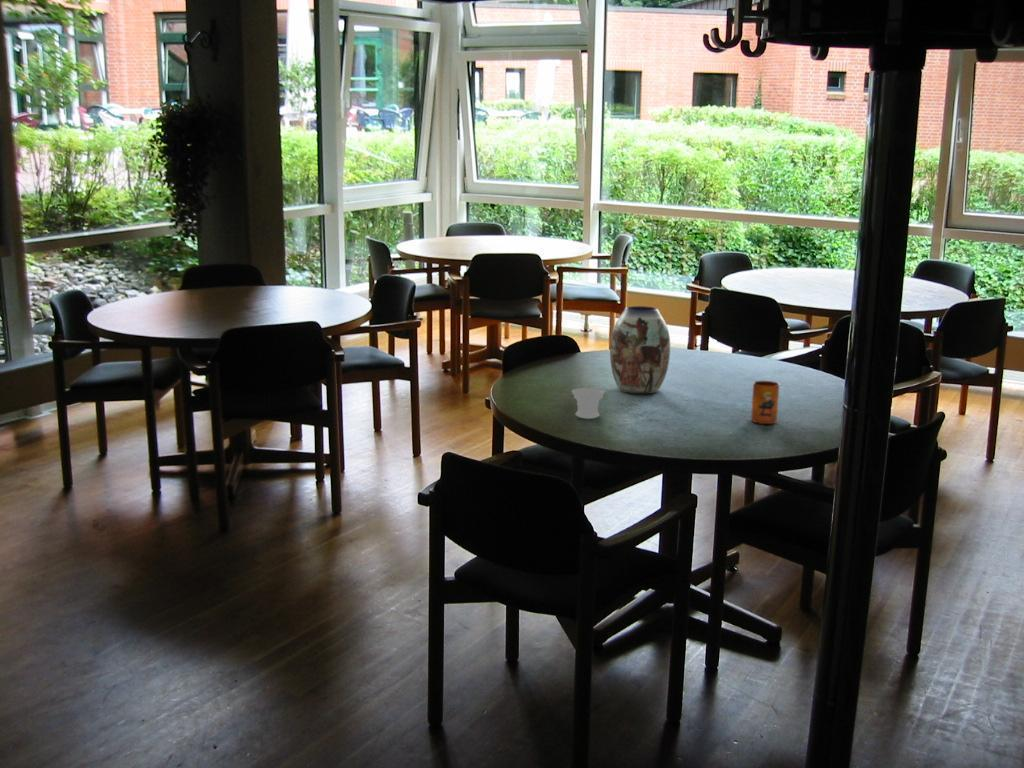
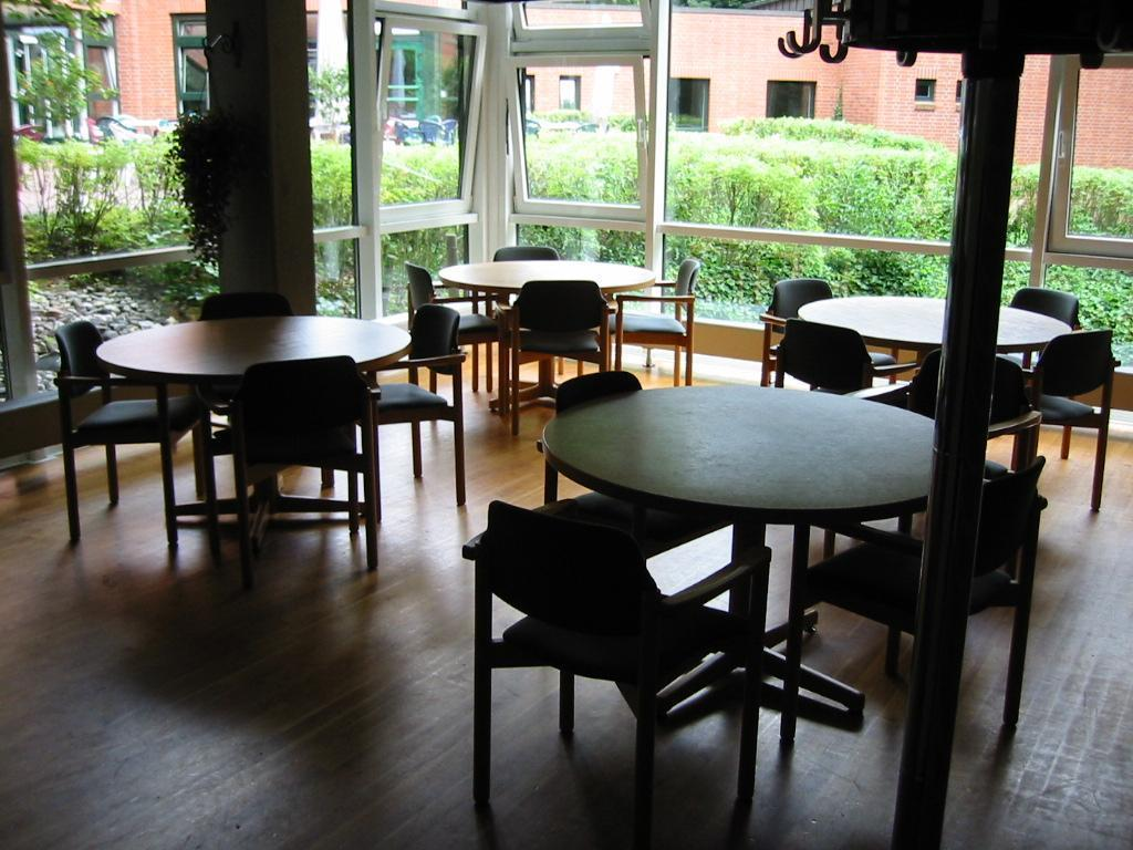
- cup (587, 403)
- mug (764, 400)
- vase (640, 349)
